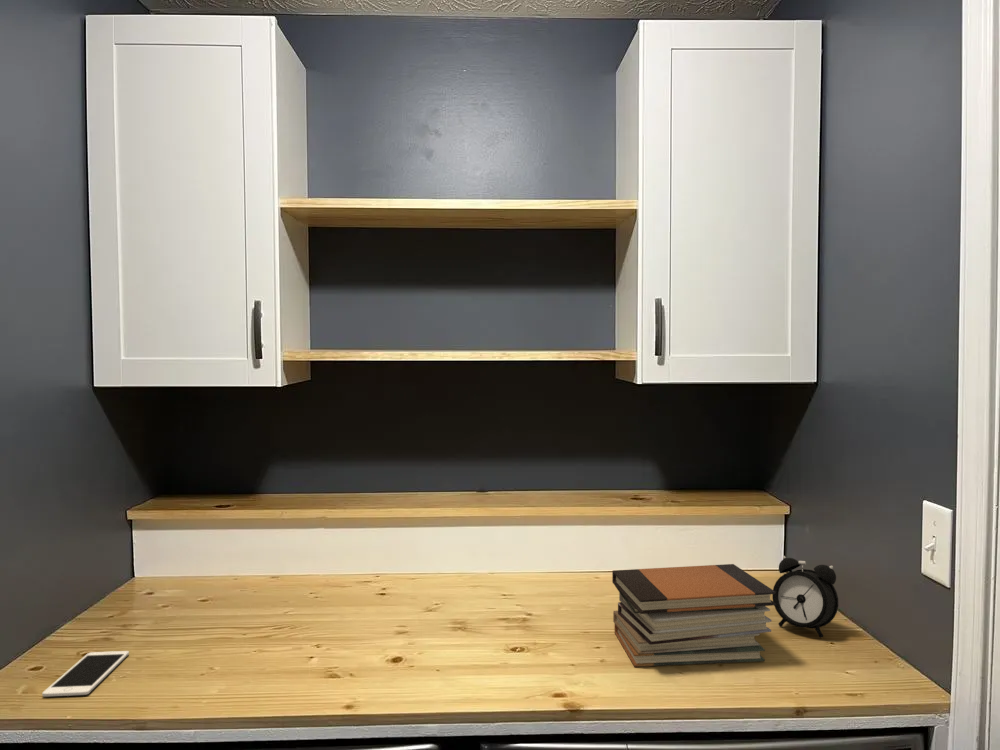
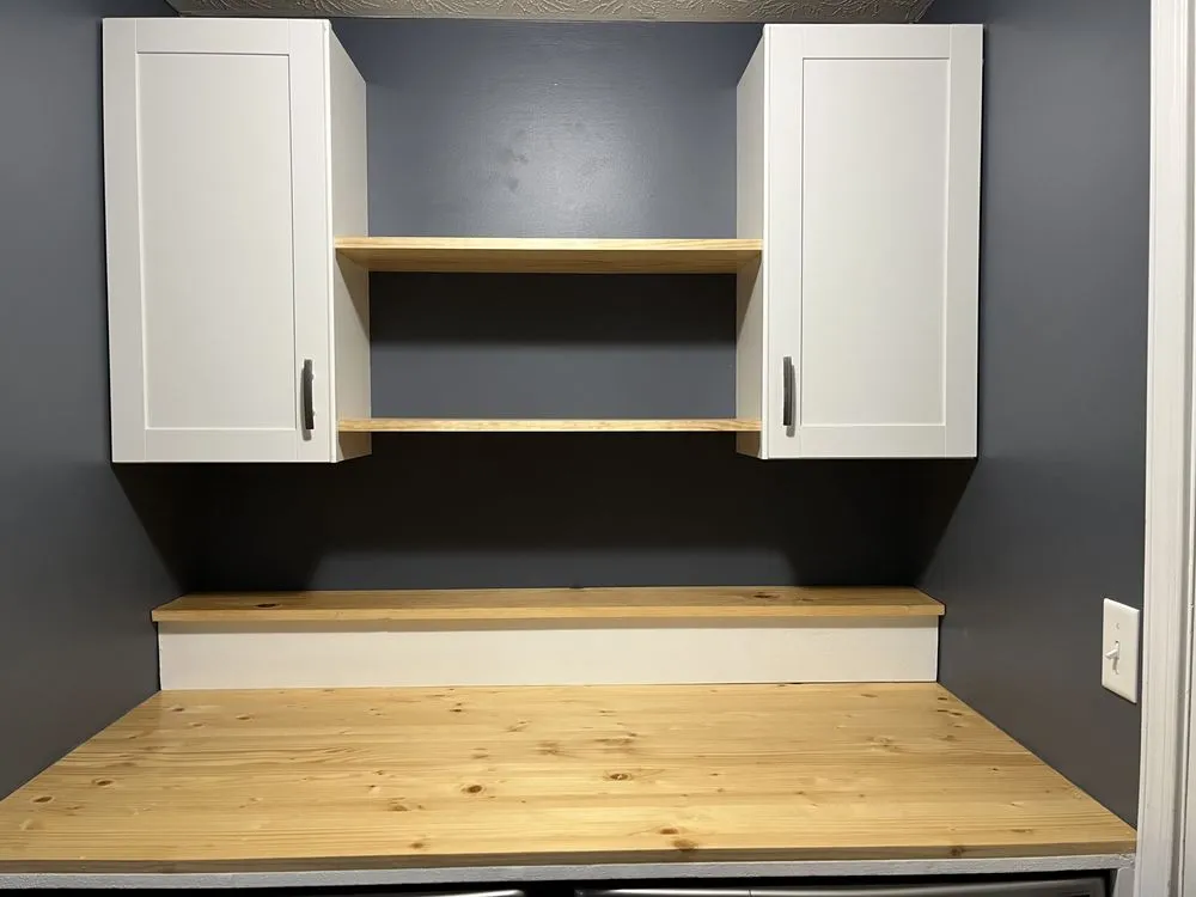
- cell phone (88, 672)
- book stack (689, 613)
- alarm clock (804, 595)
